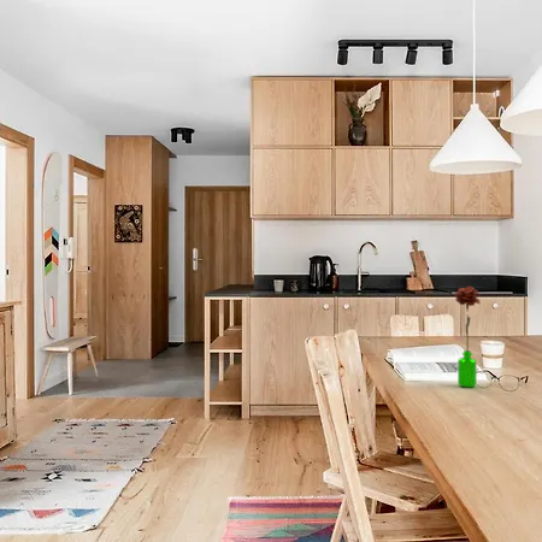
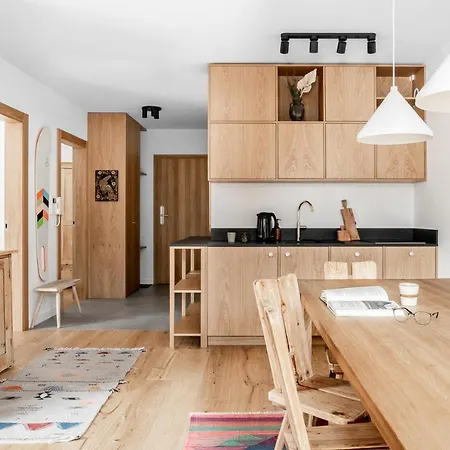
- flower (466, 335)
